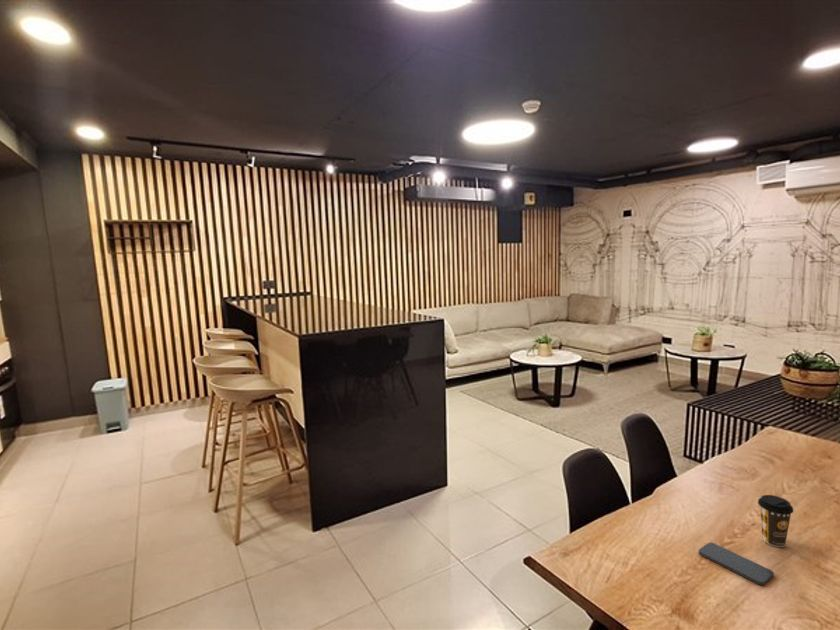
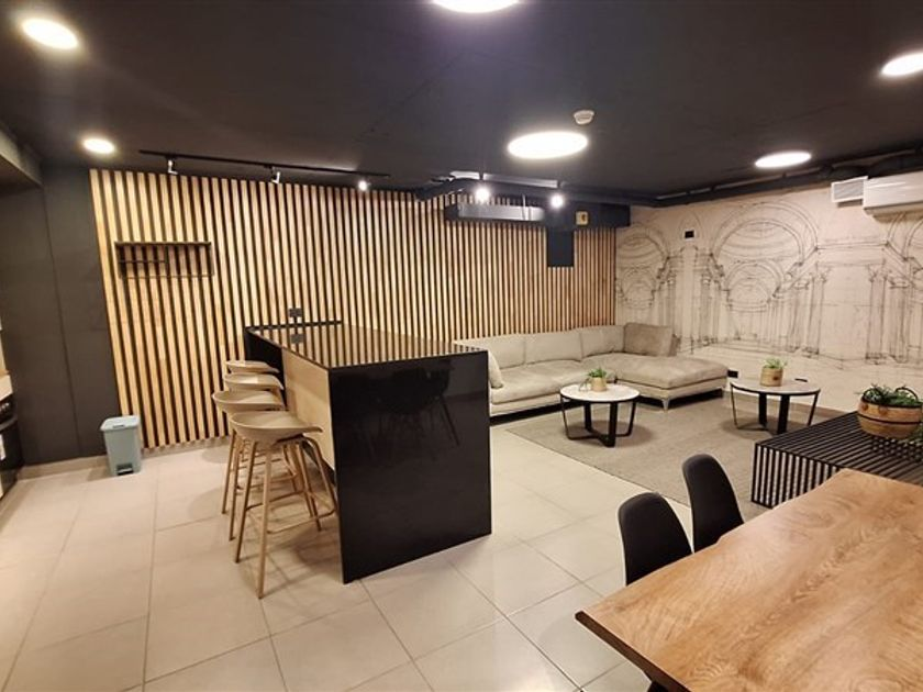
- smartphone (734, 562)
- coffee cup (774, 521)
